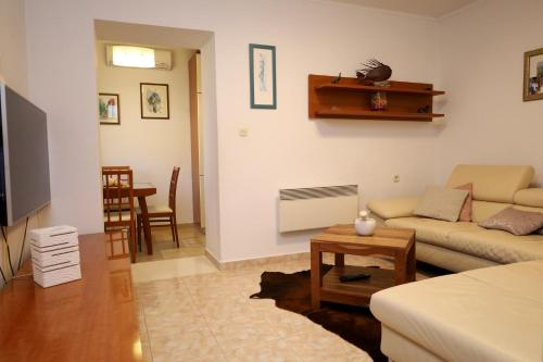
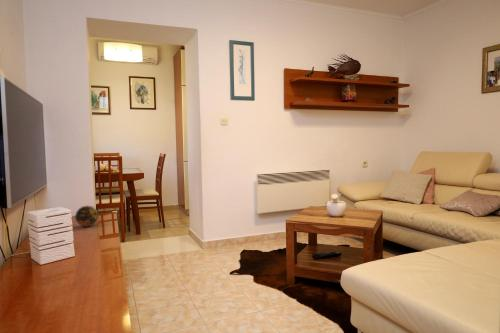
+ decorative orb (87, 216)
